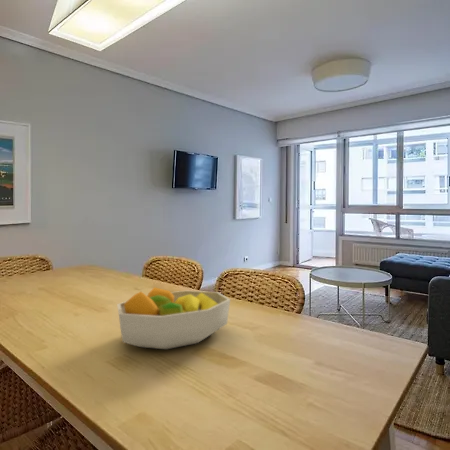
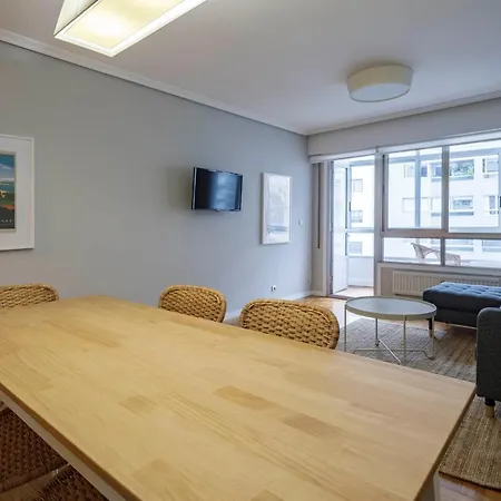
- fruit bowl (175, 310)
